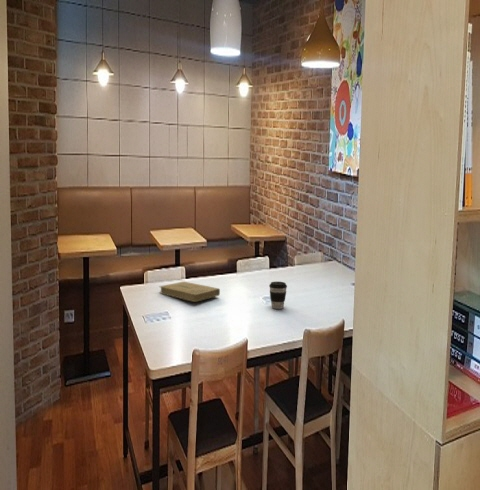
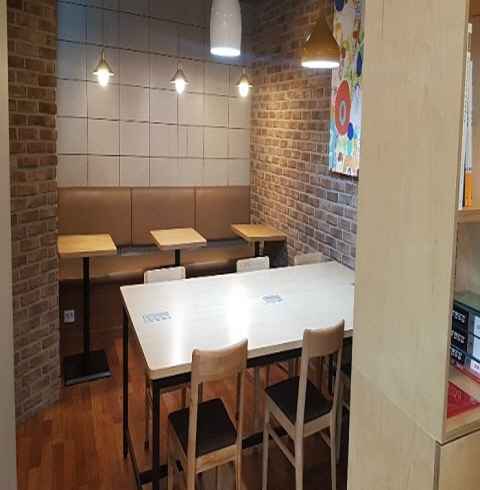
- coffee cup (277, 295)
- book (189, 290)
